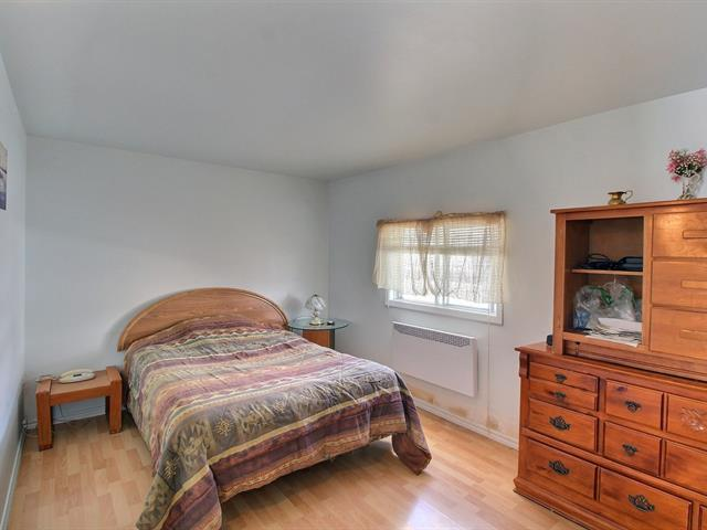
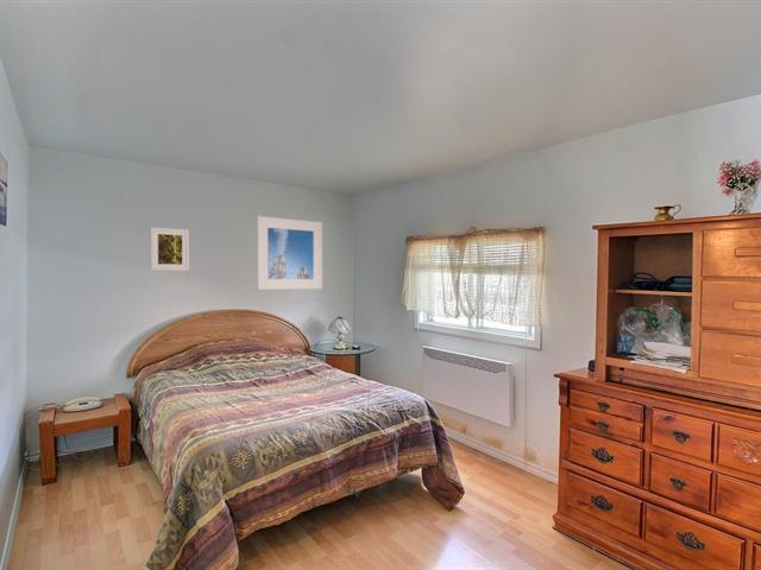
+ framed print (290, 254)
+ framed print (170, 249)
